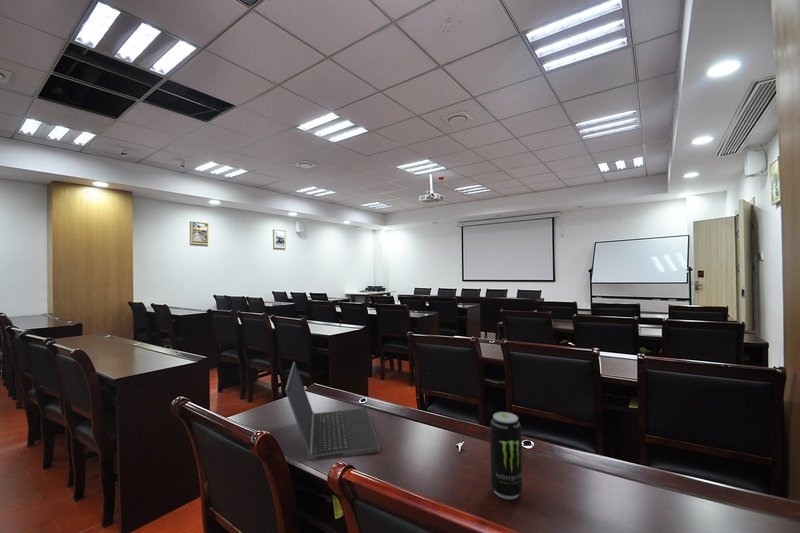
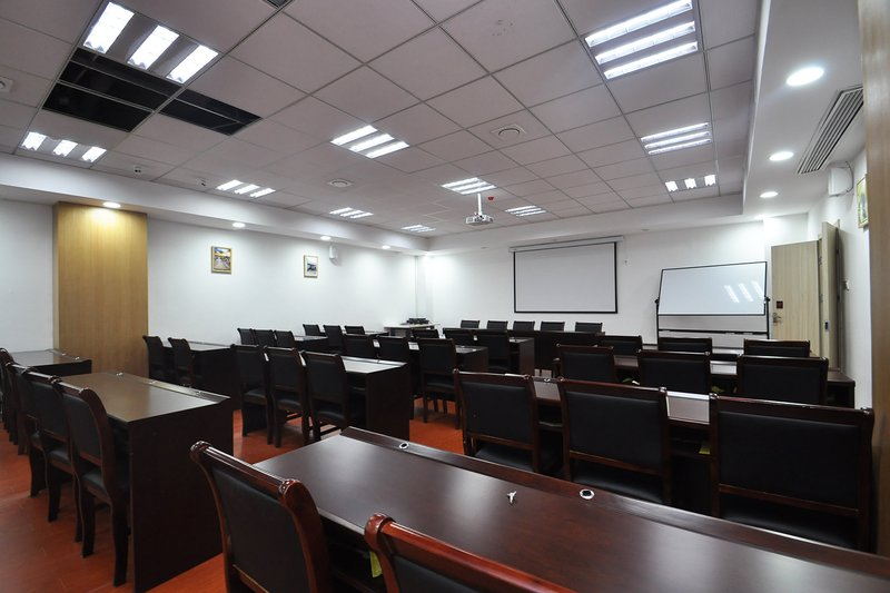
- beverage can (505, 454)
- laptop computer (334, 411)
